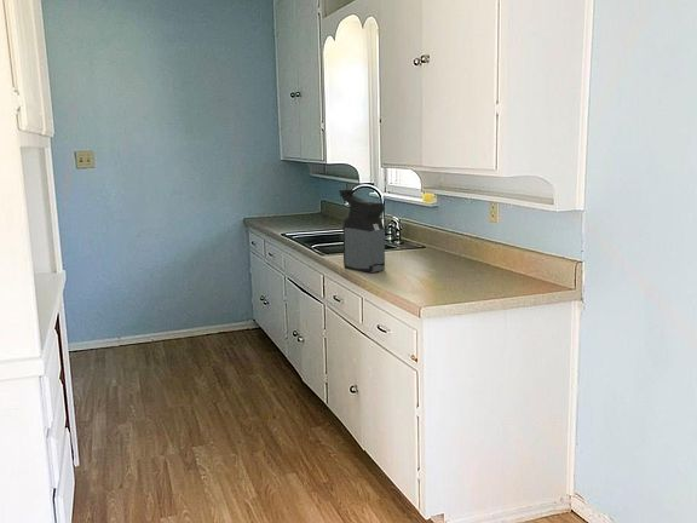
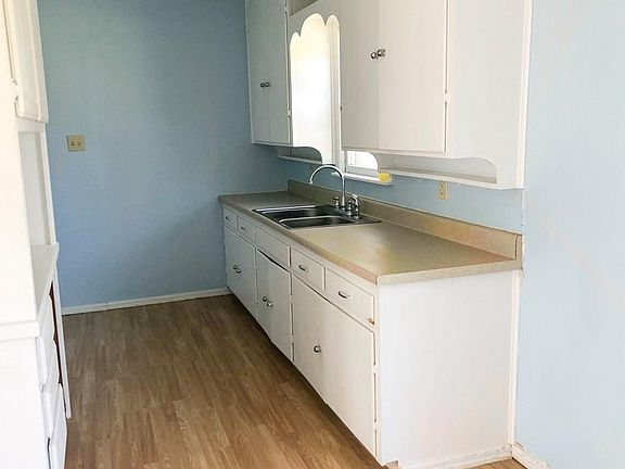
- coffee maker (361, 230)
